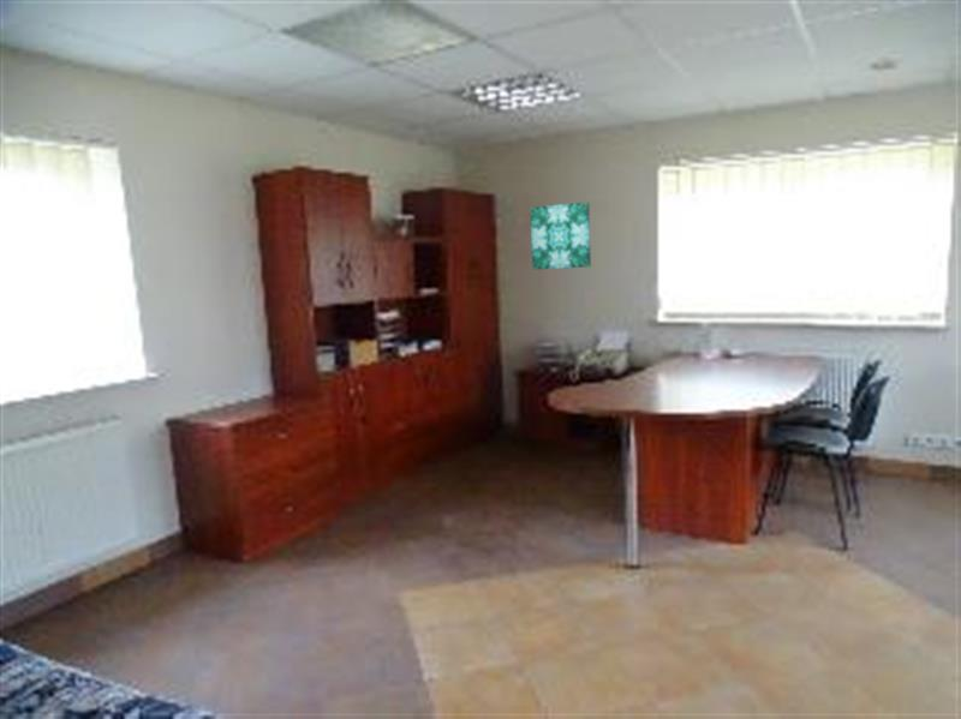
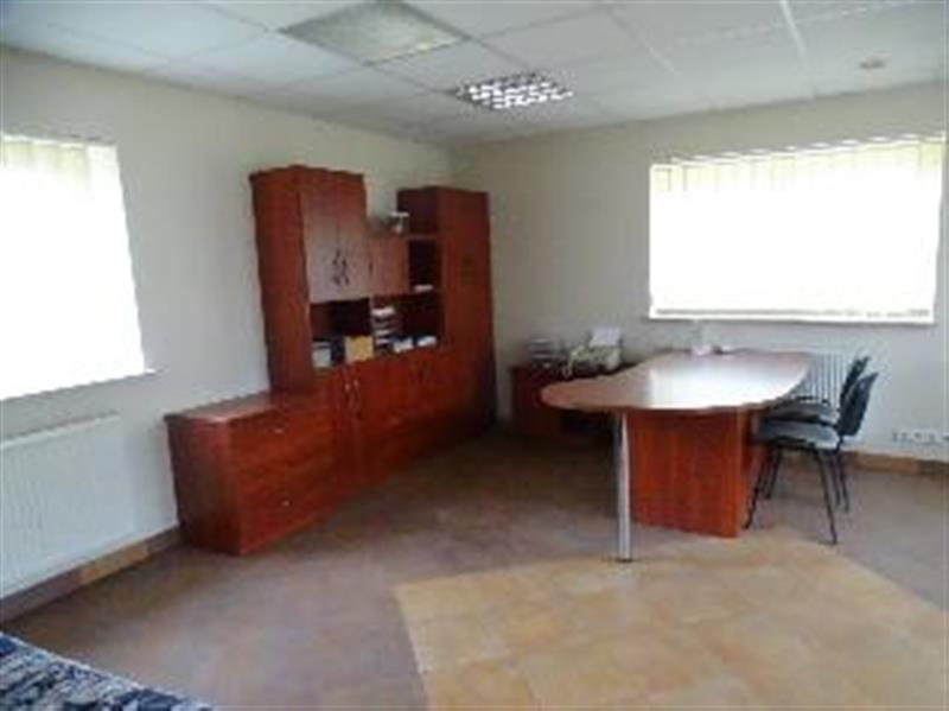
- wall art (560, 236)
